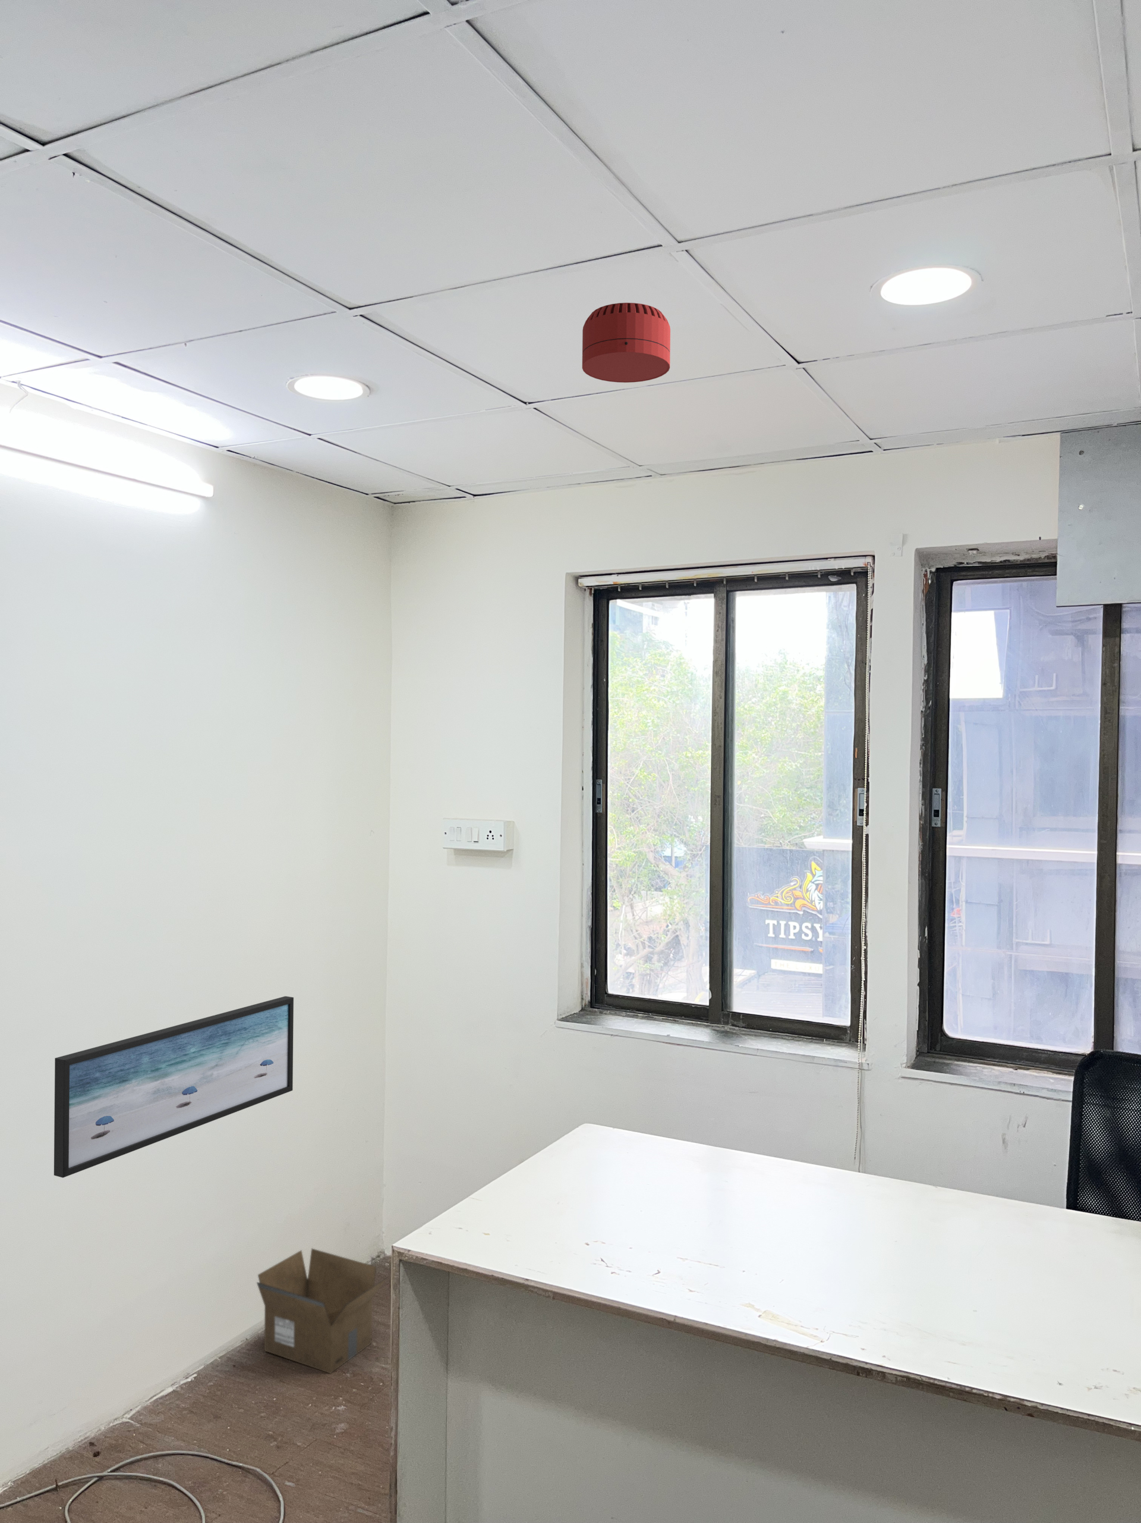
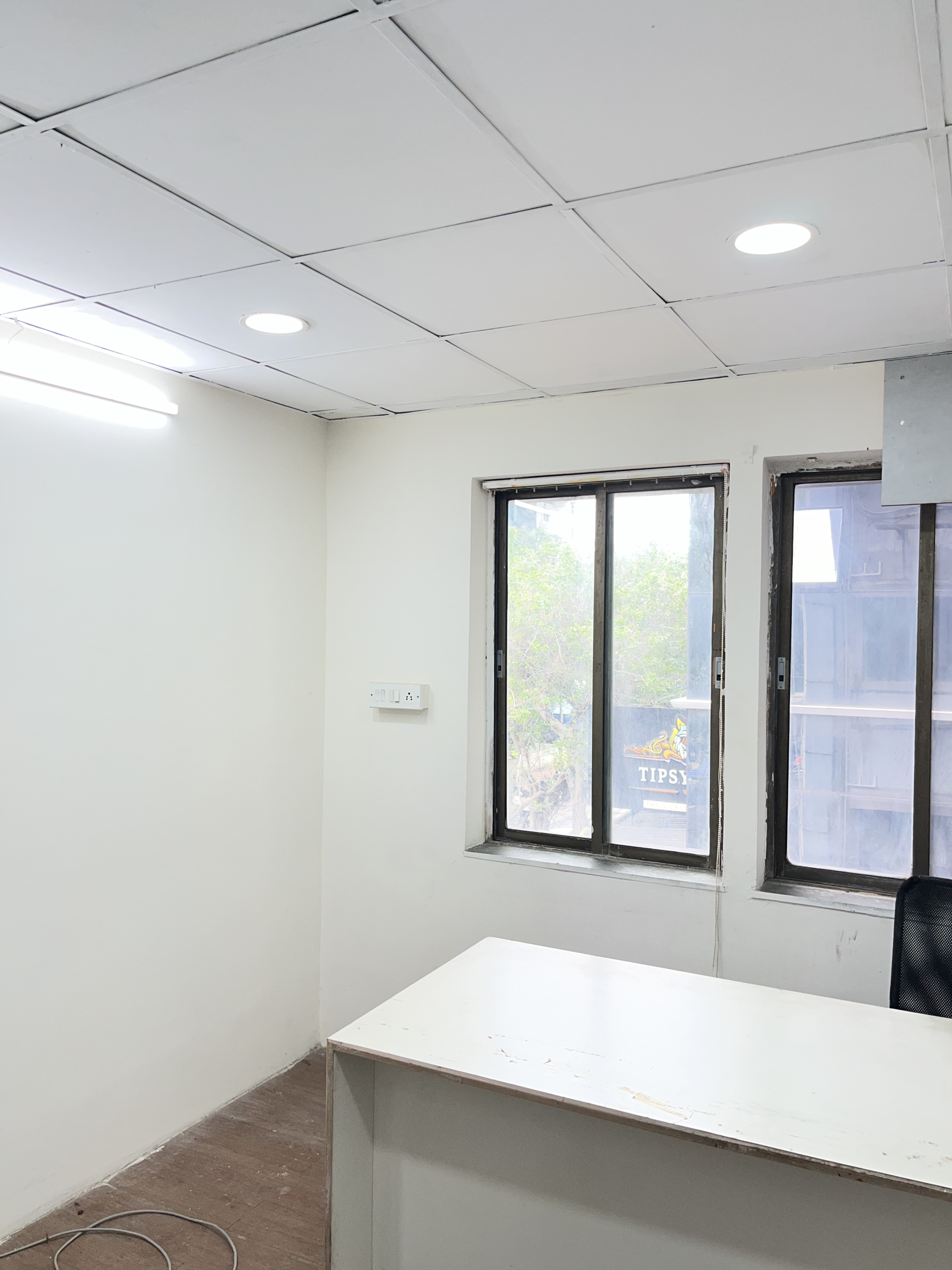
- smoke detector (626, 342)
- wall art (187, 1076)
- cardboard box (320, 1312)
